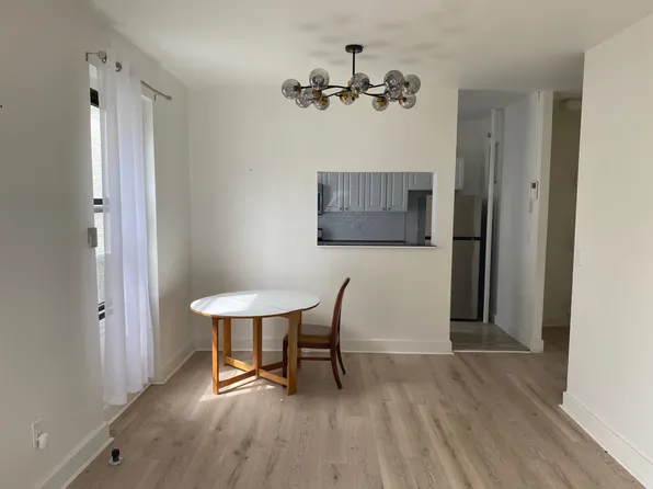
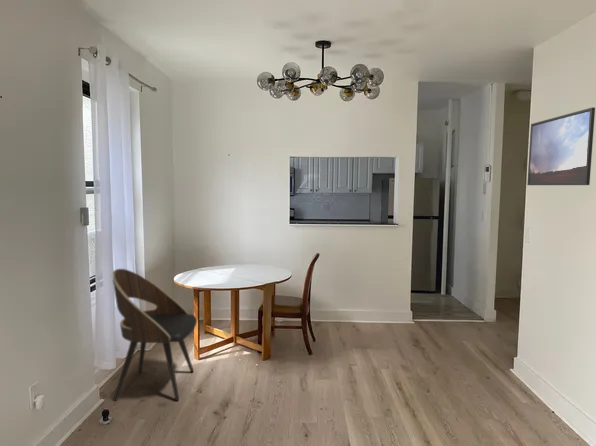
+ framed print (557, 151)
+ dining chair (155, 328)
